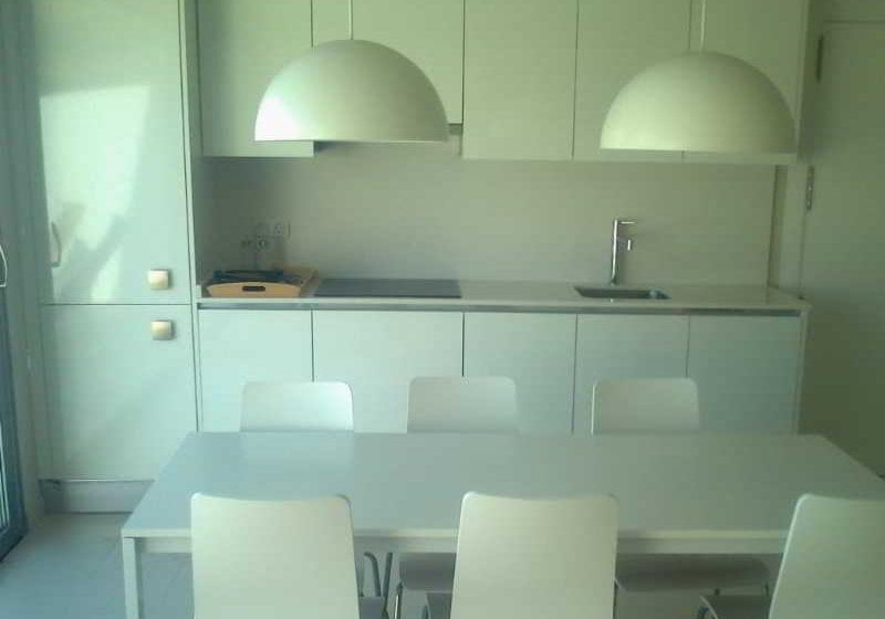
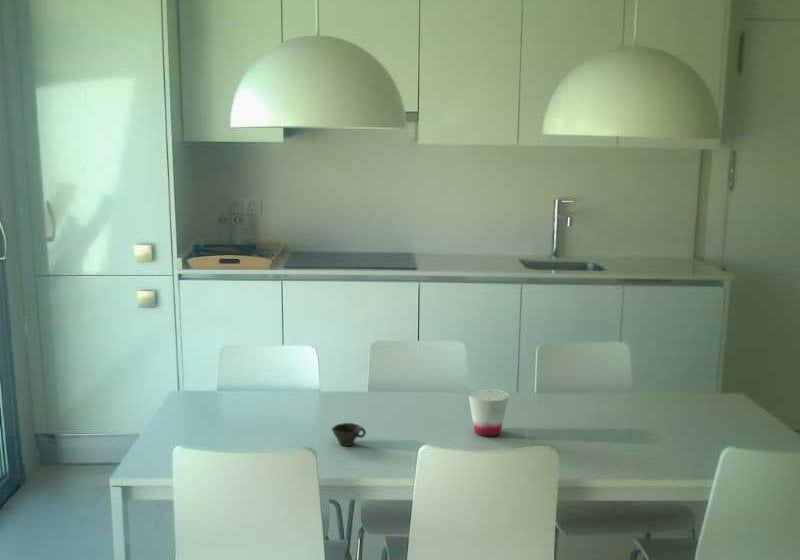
+ cup (488, 413)
+ cup (348, 435)
